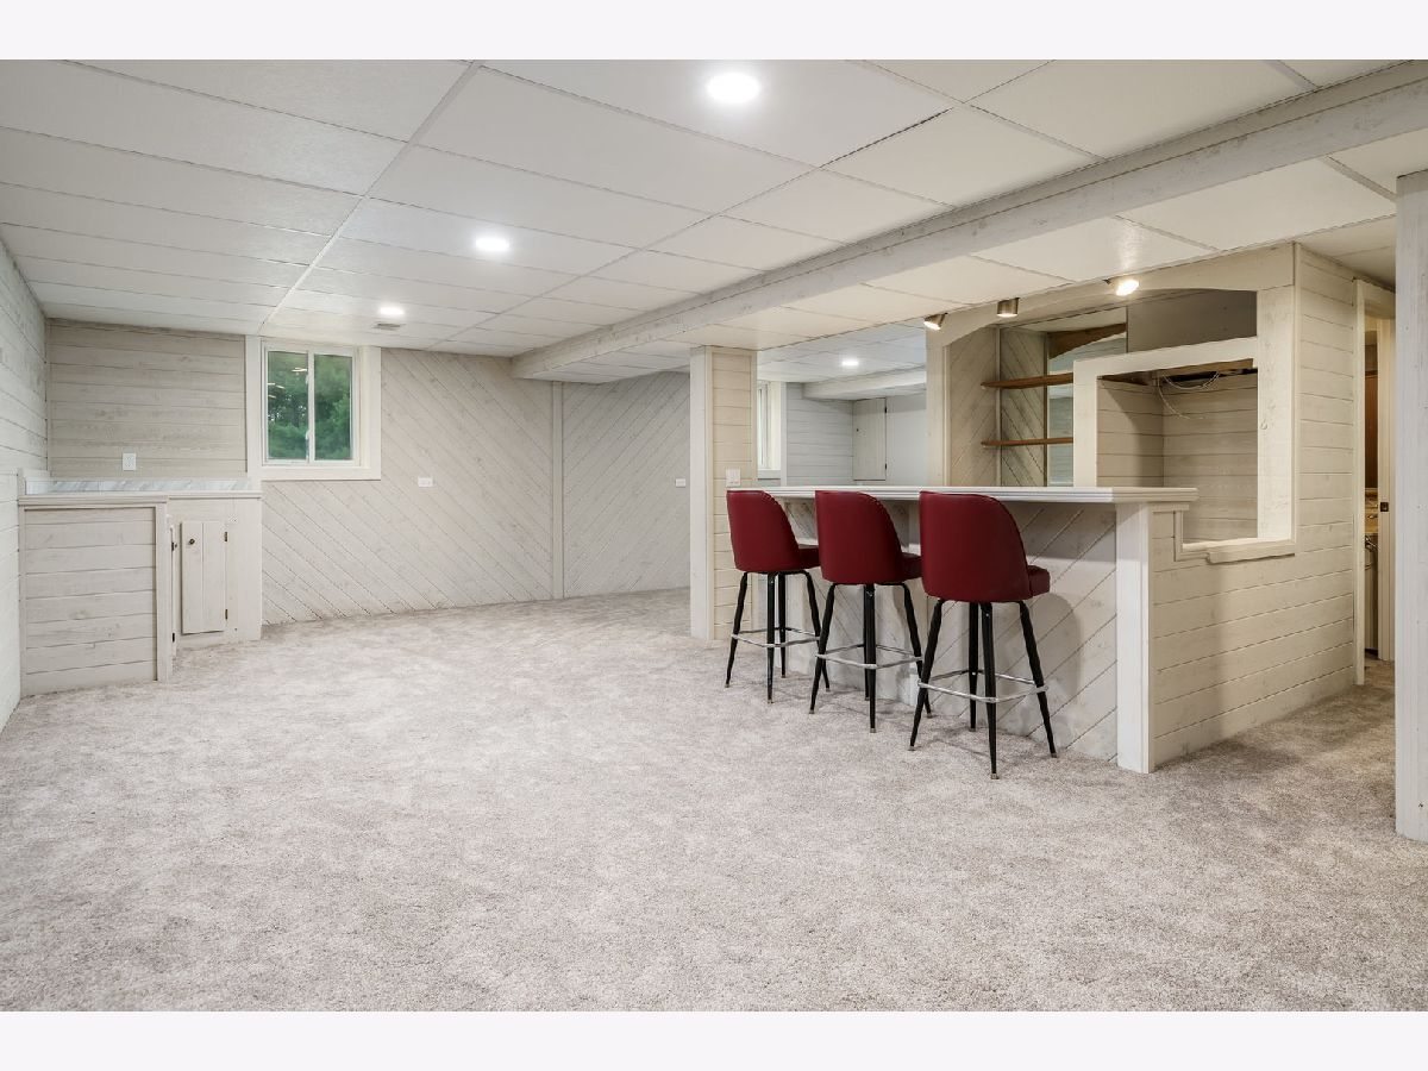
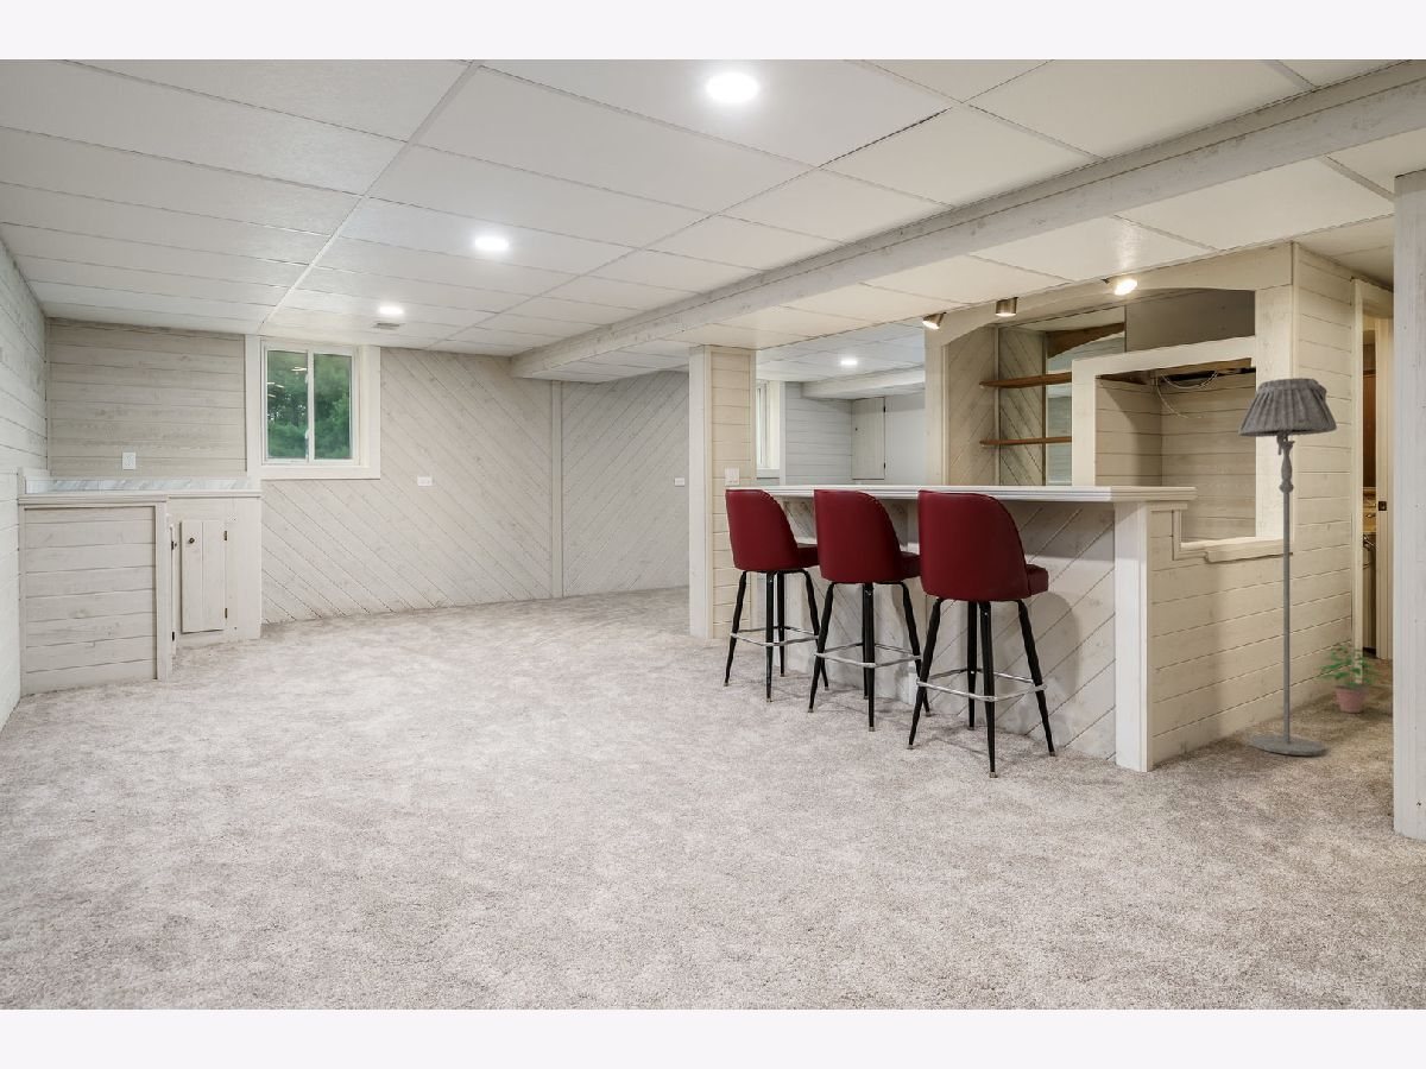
+ potted plant (1351, 678)
+ floor lamp (1286, 564)
